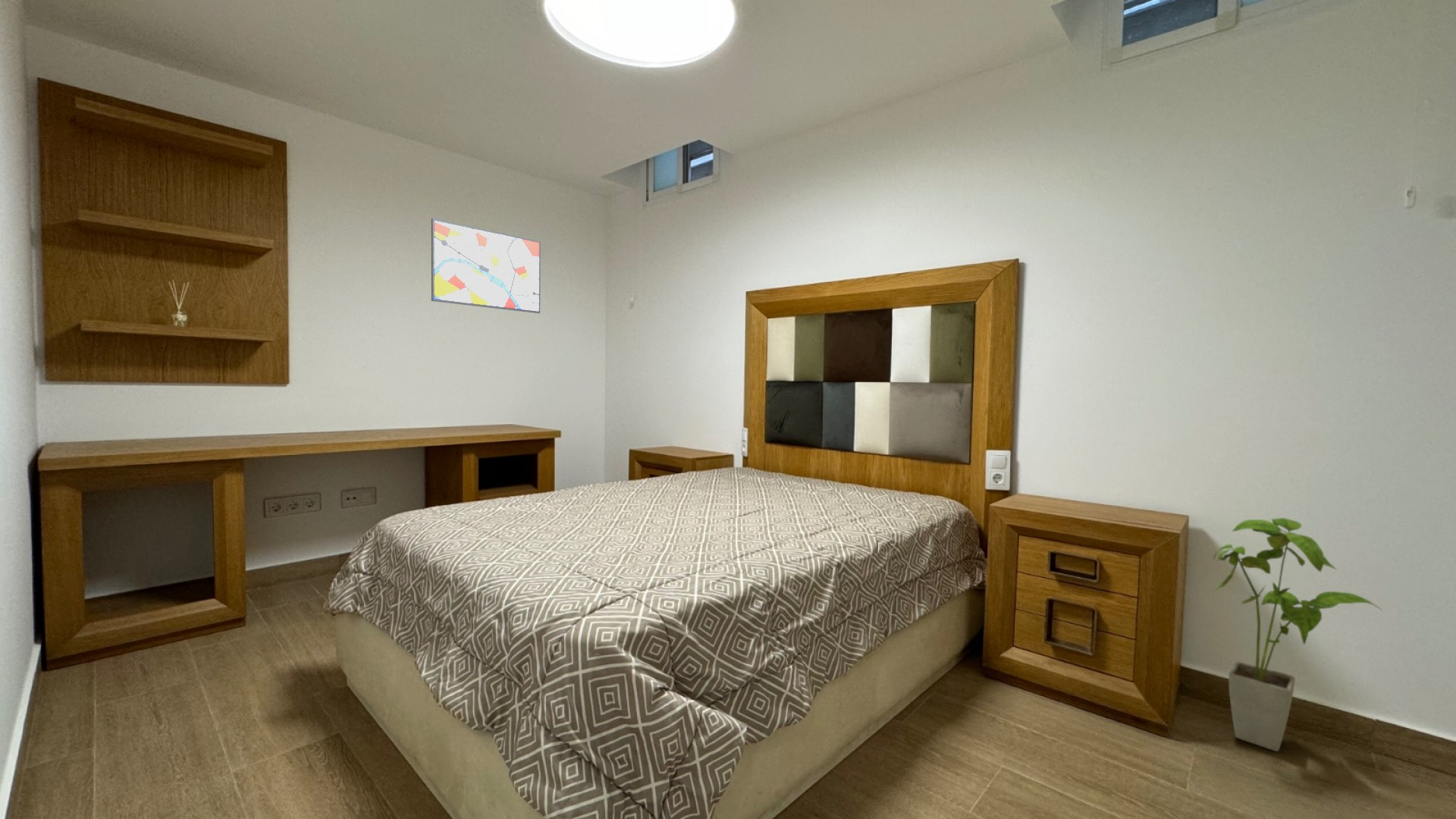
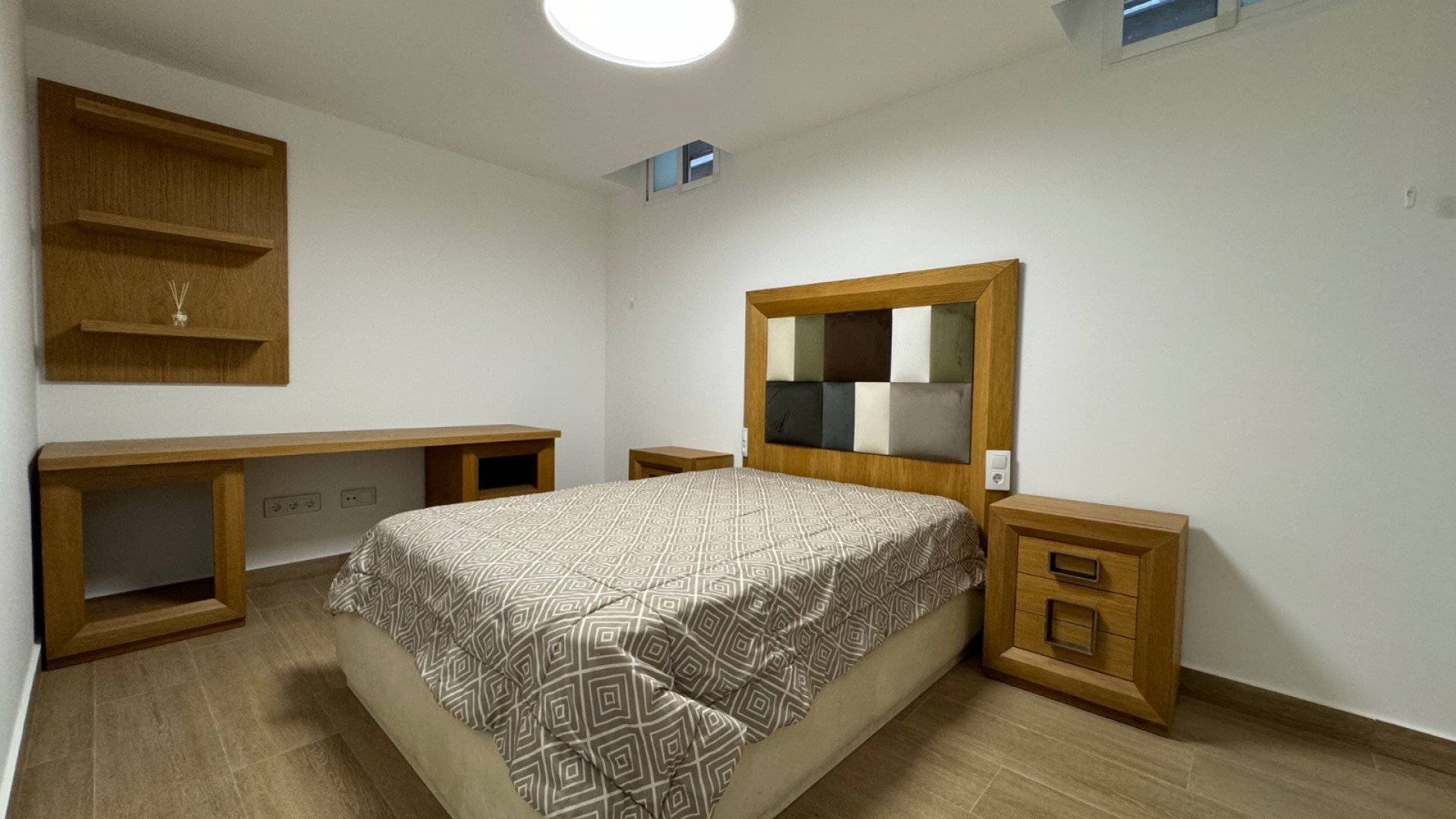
- wall art (489, 269)
- house plant (1286, 635)
